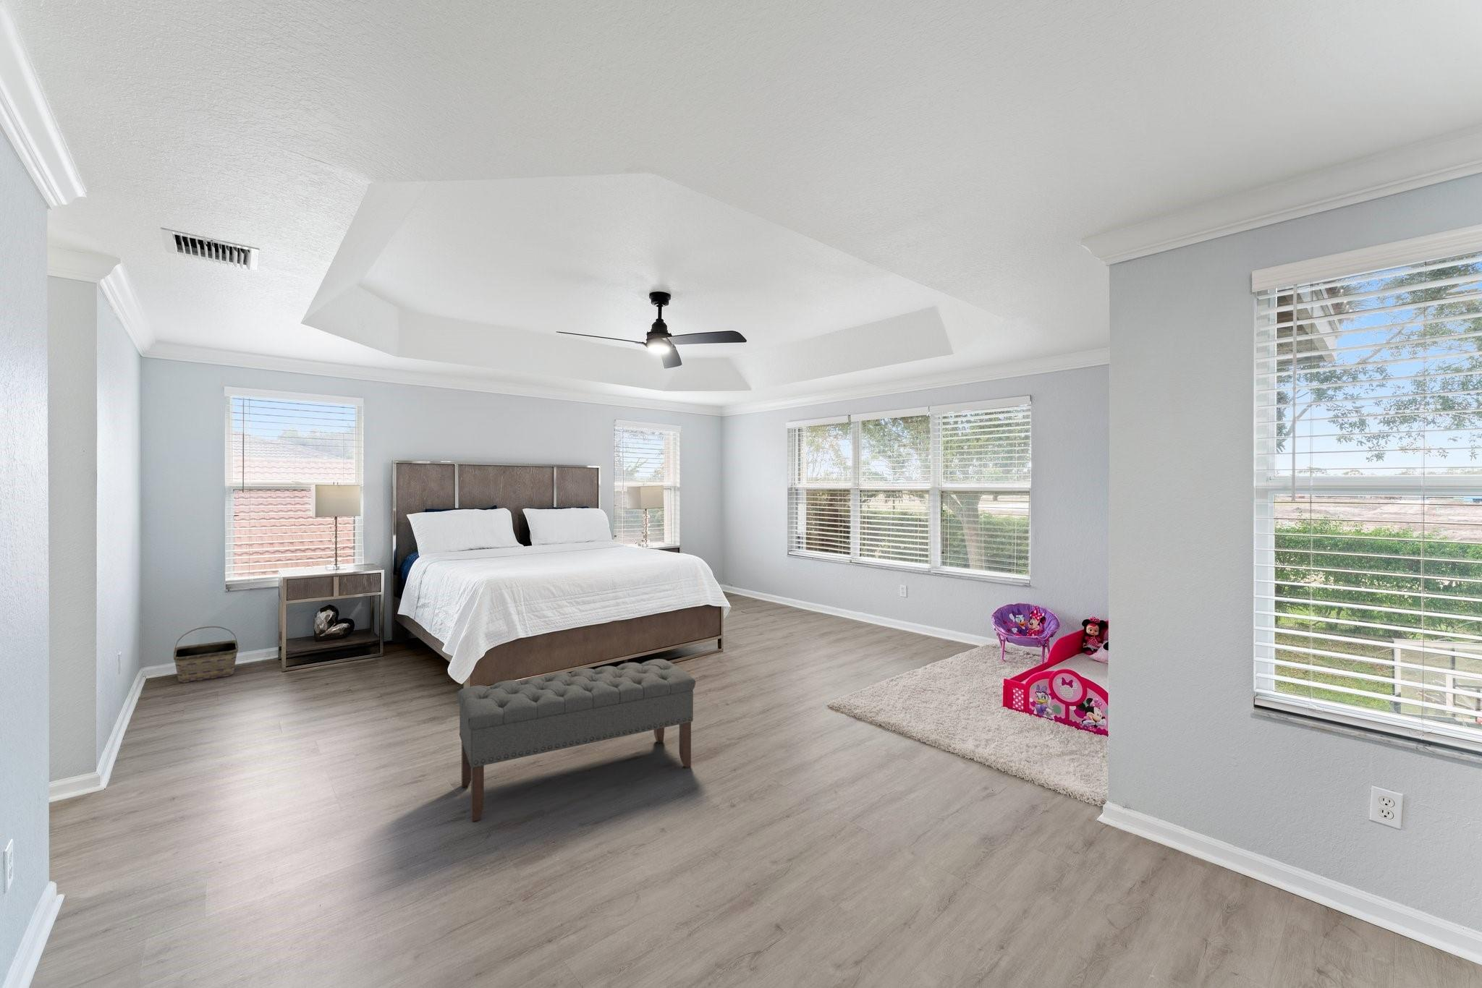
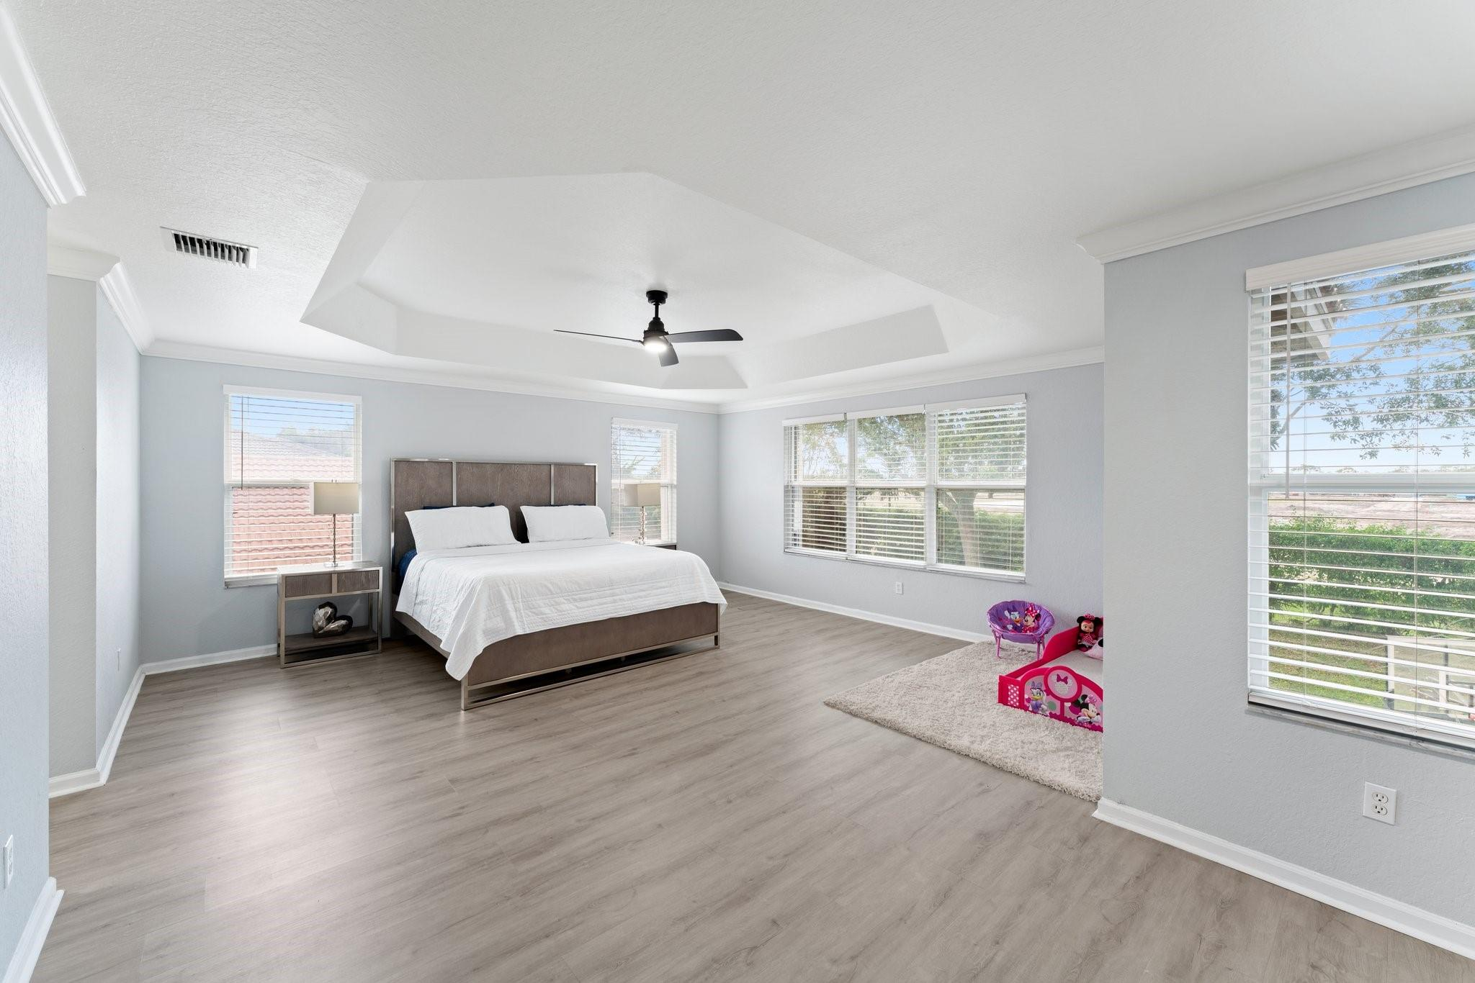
- basket (206, 651)
- bench (580, 727)
